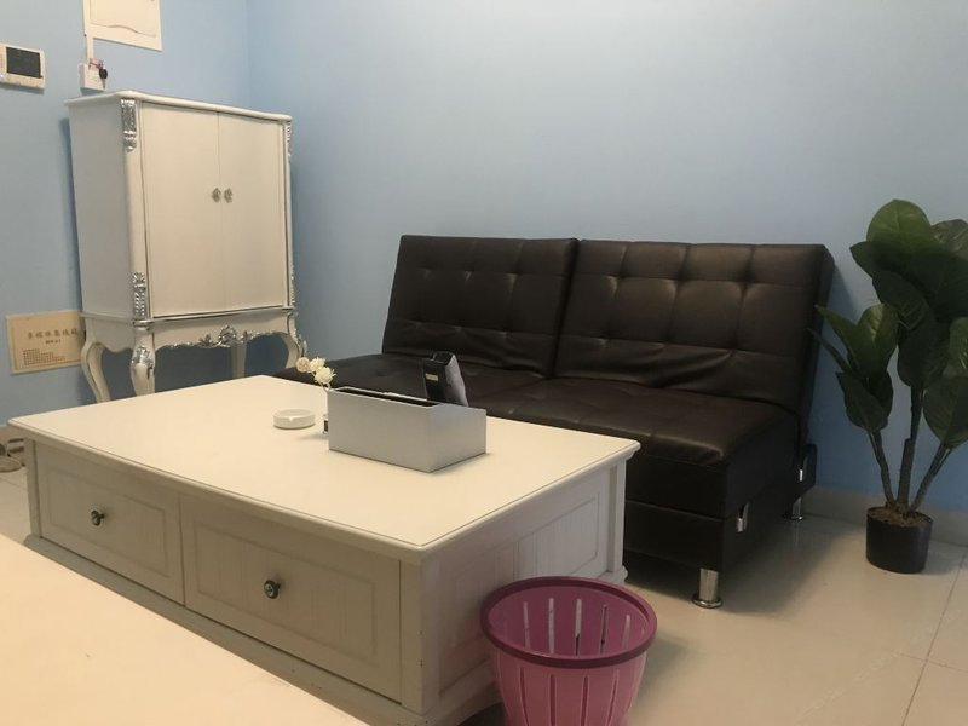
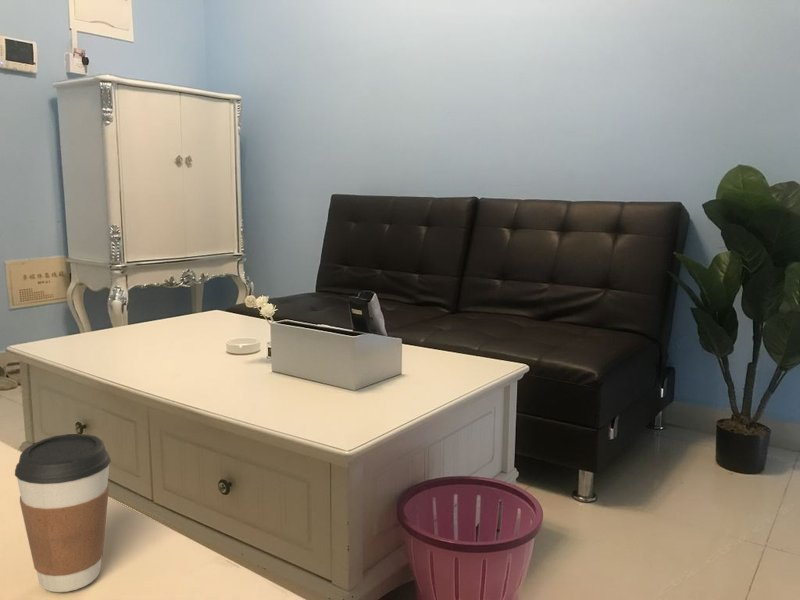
+ coffee cup (66, 513)
